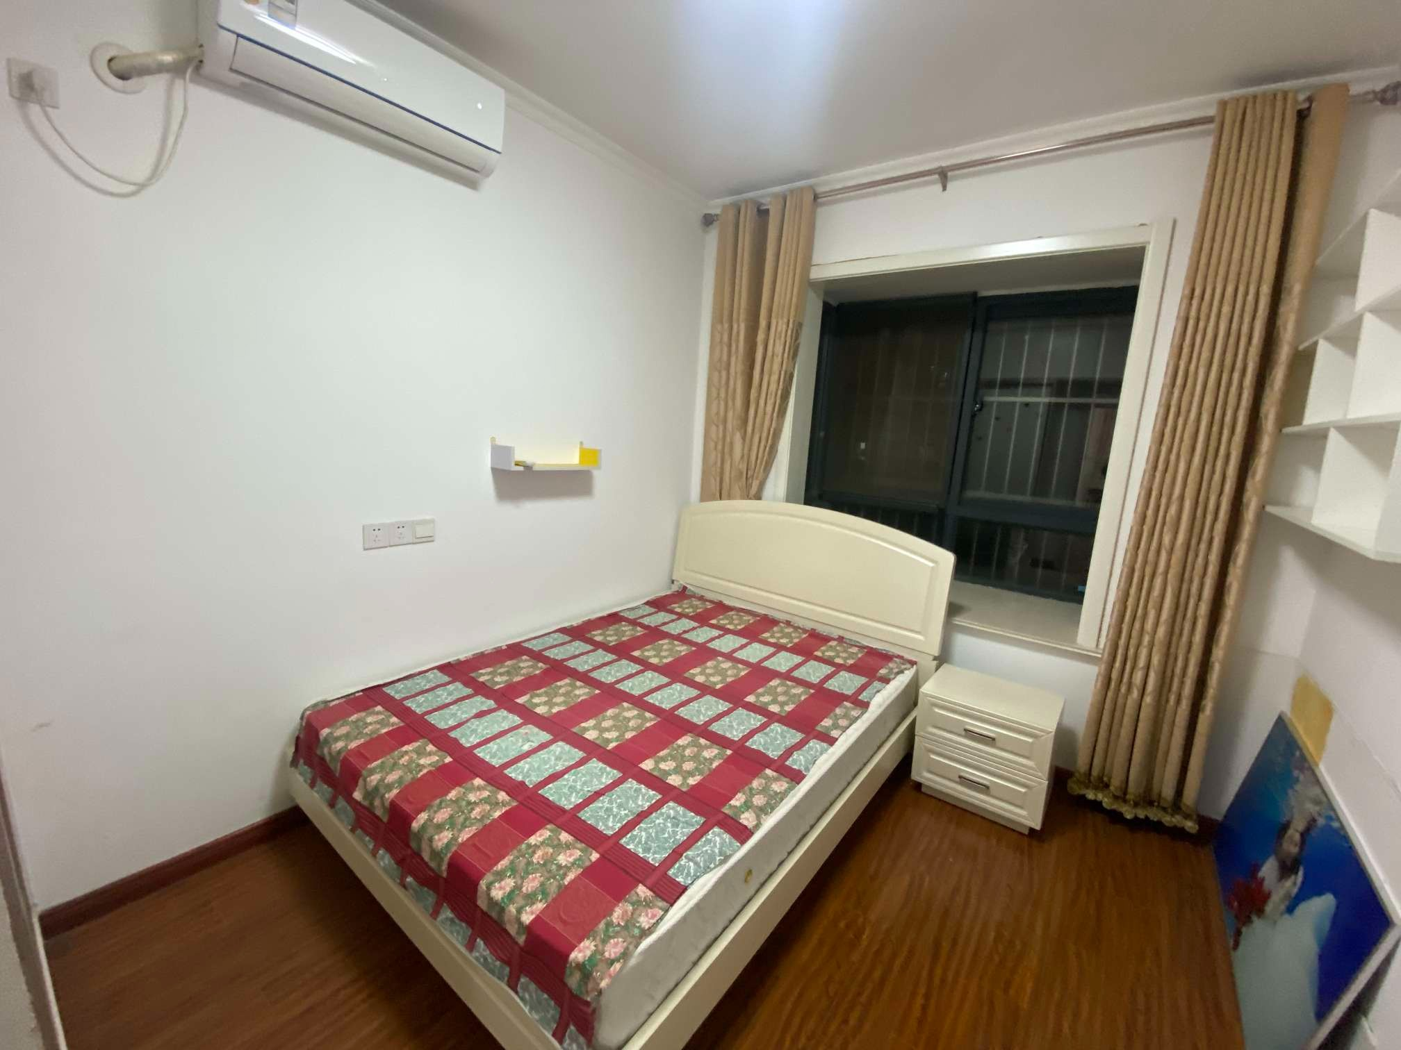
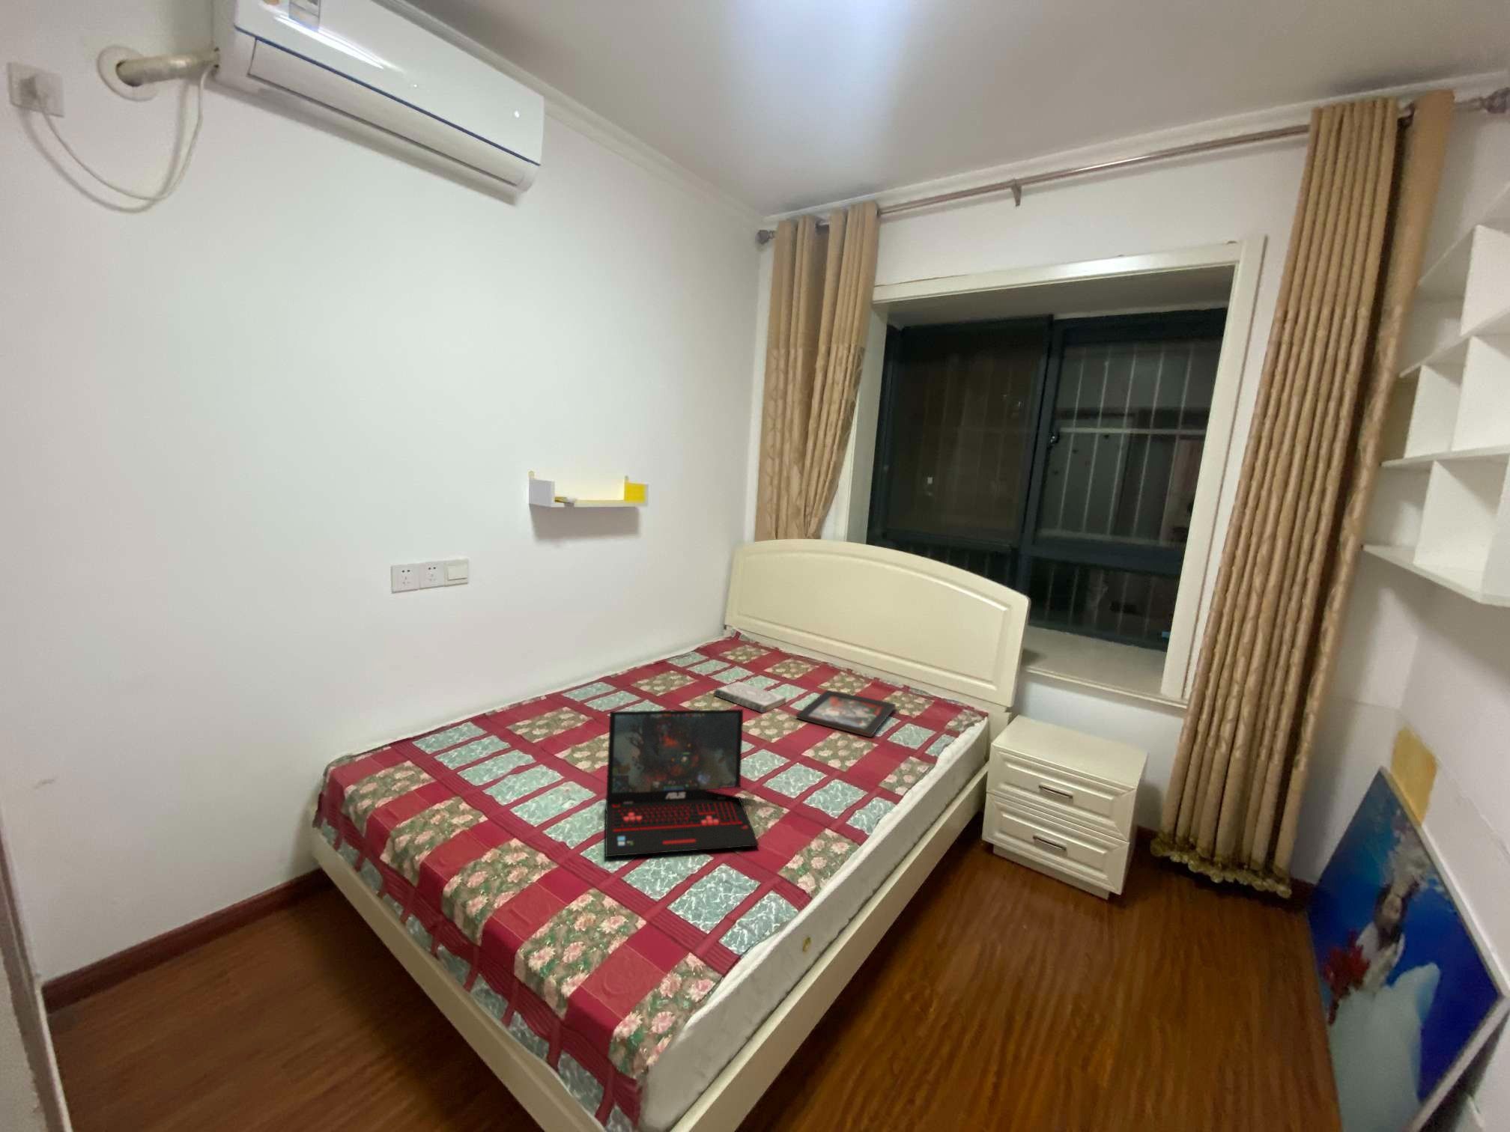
+ book (749, 697)
+ decorative tray (847, 711)
+ laptop (681, 778)
